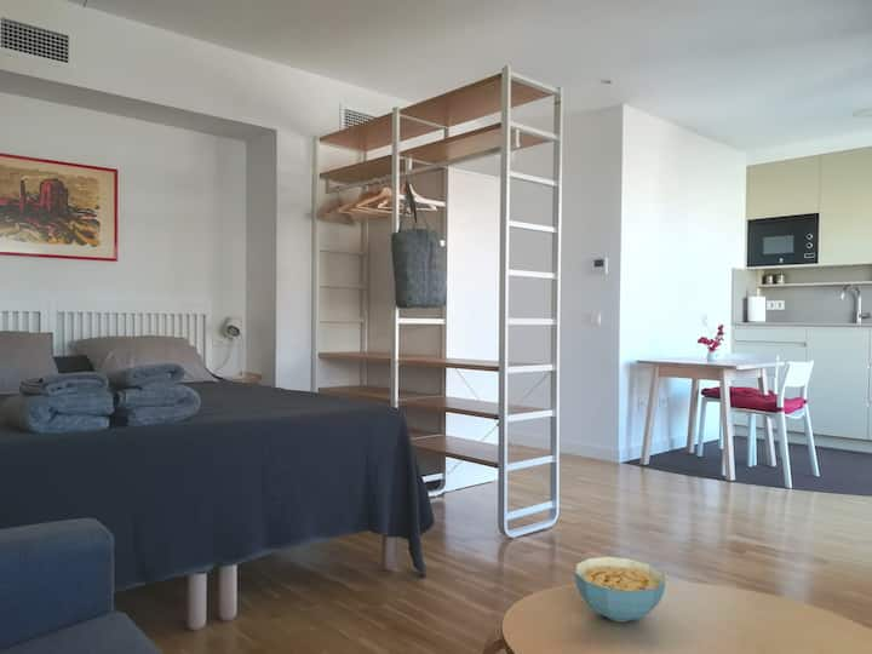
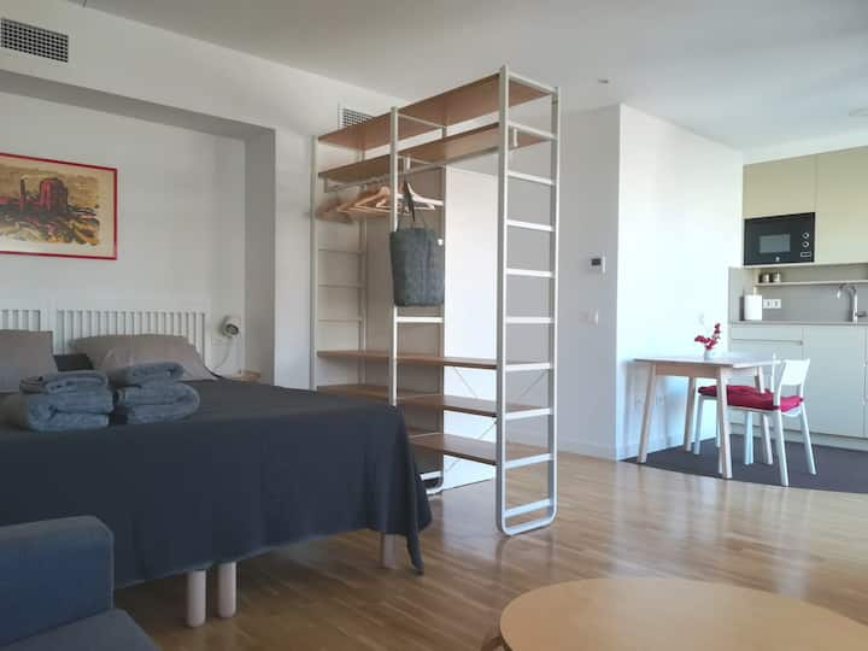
- cereal bowl (618, 593)
